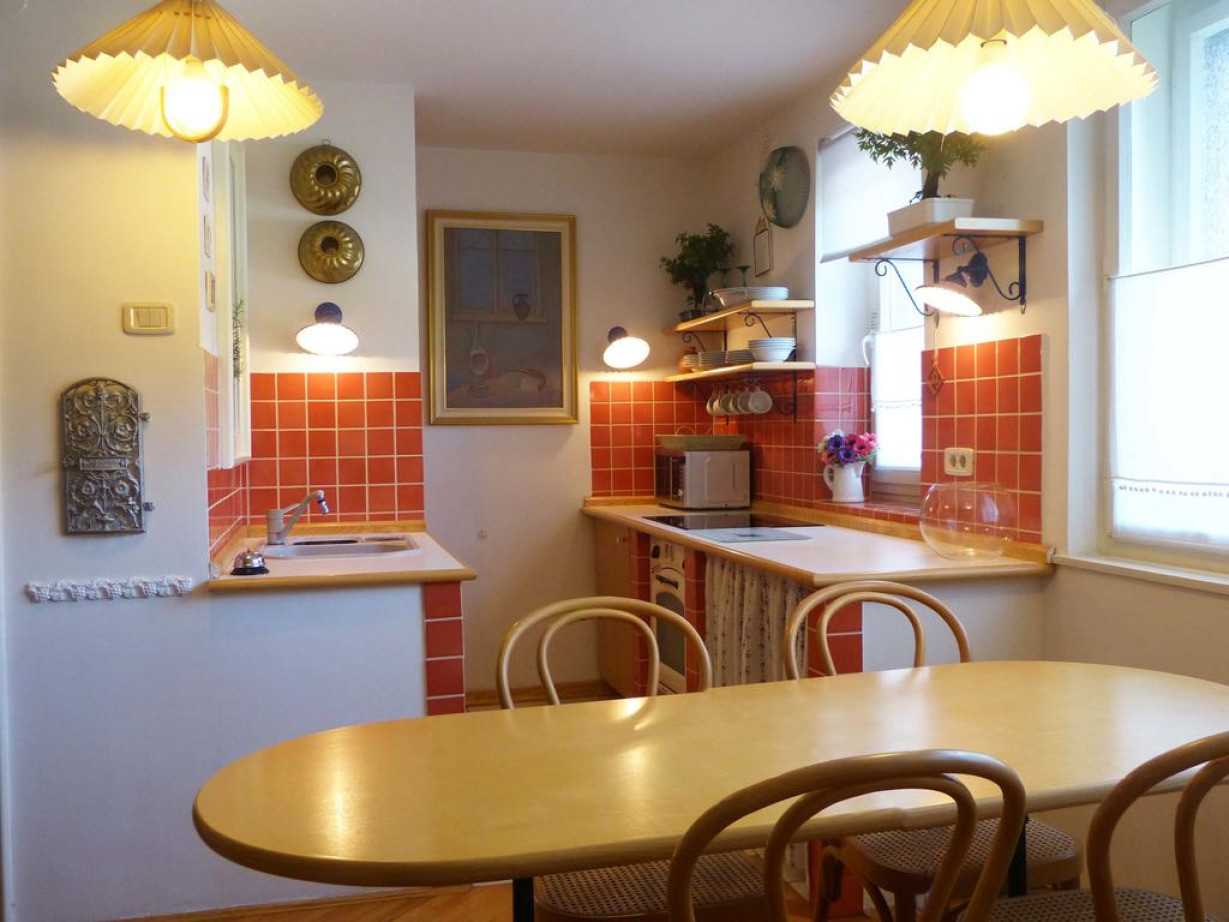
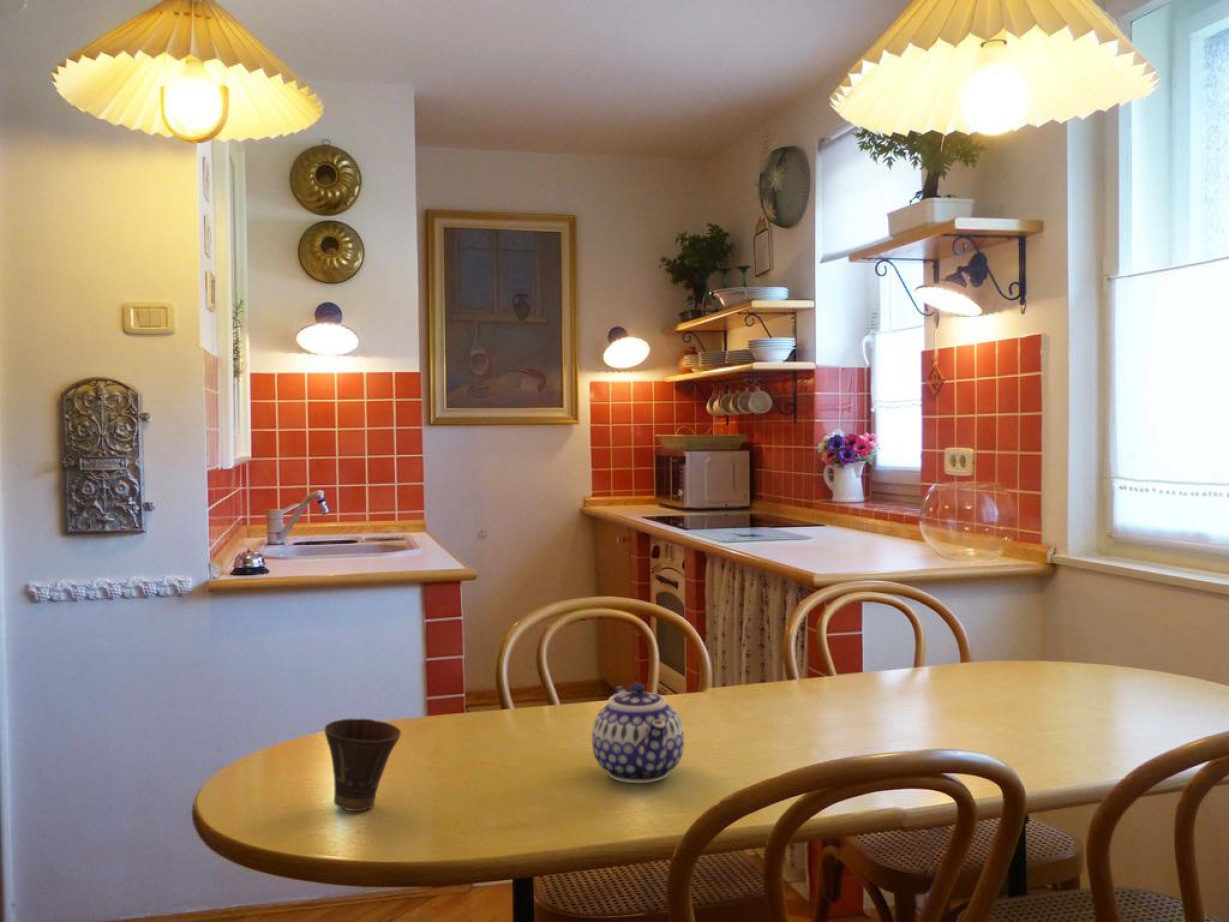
+ cup (363, 765)
+ teapot (637, 728)
